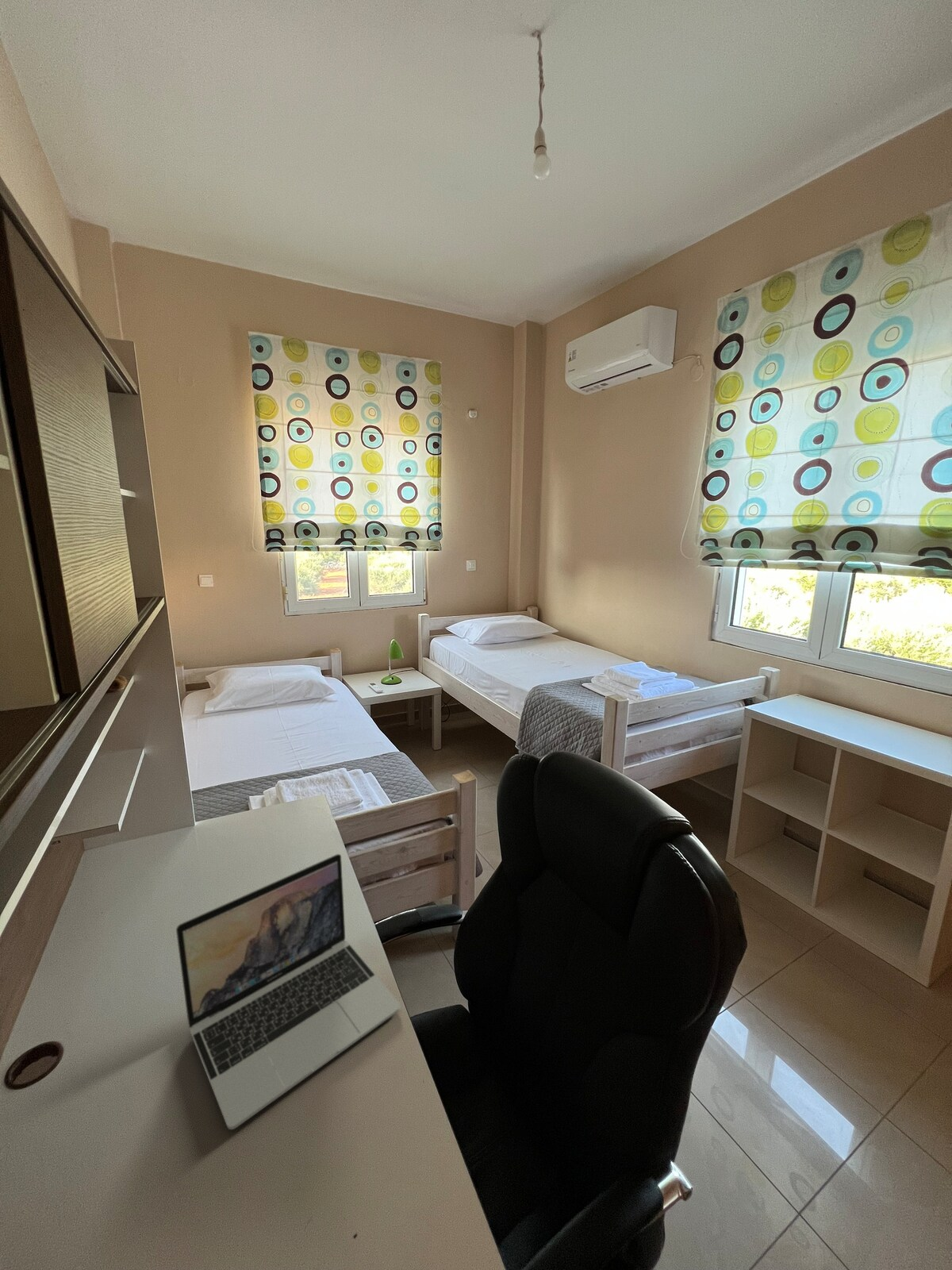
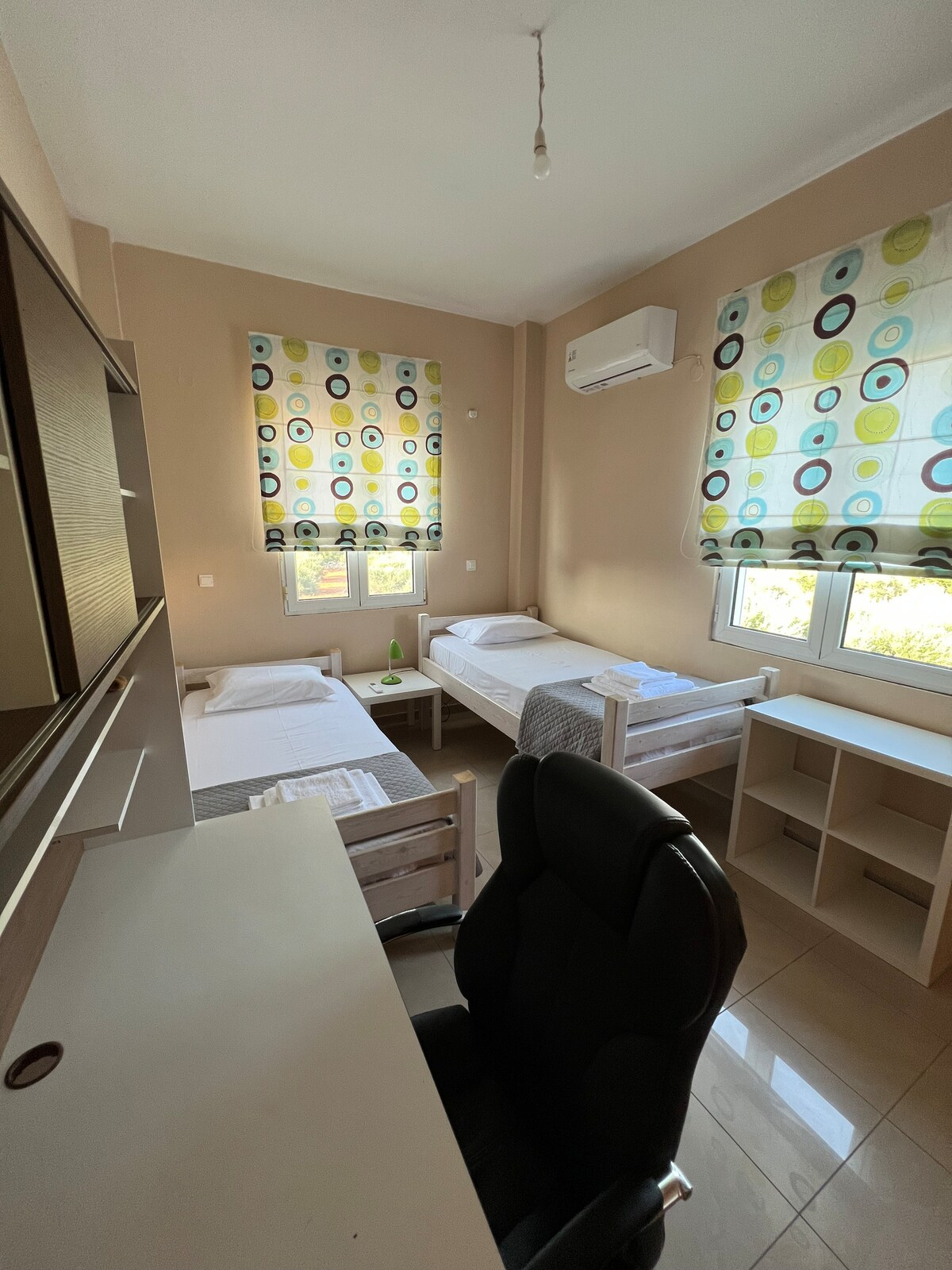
- laptop (294, 969)
